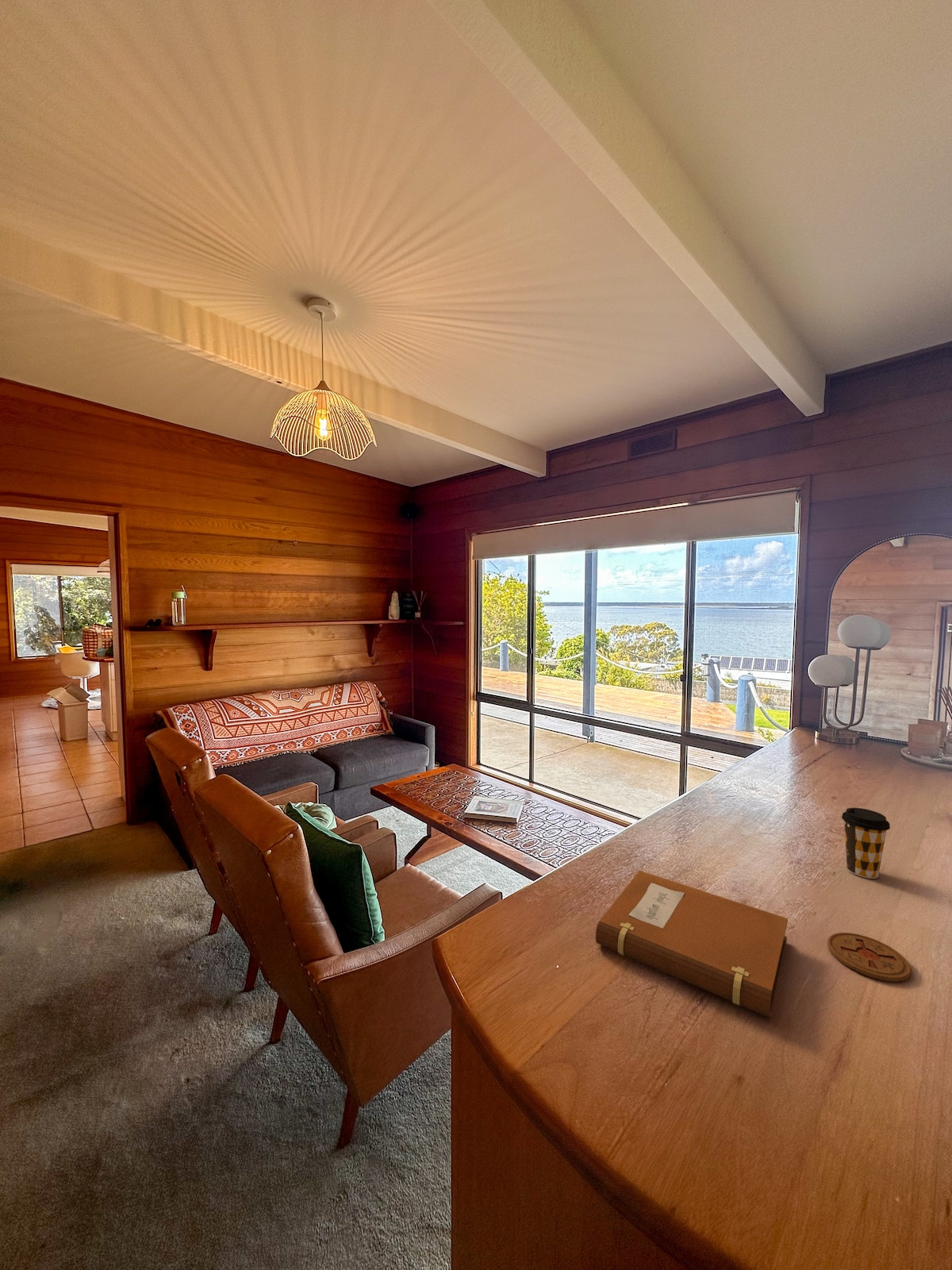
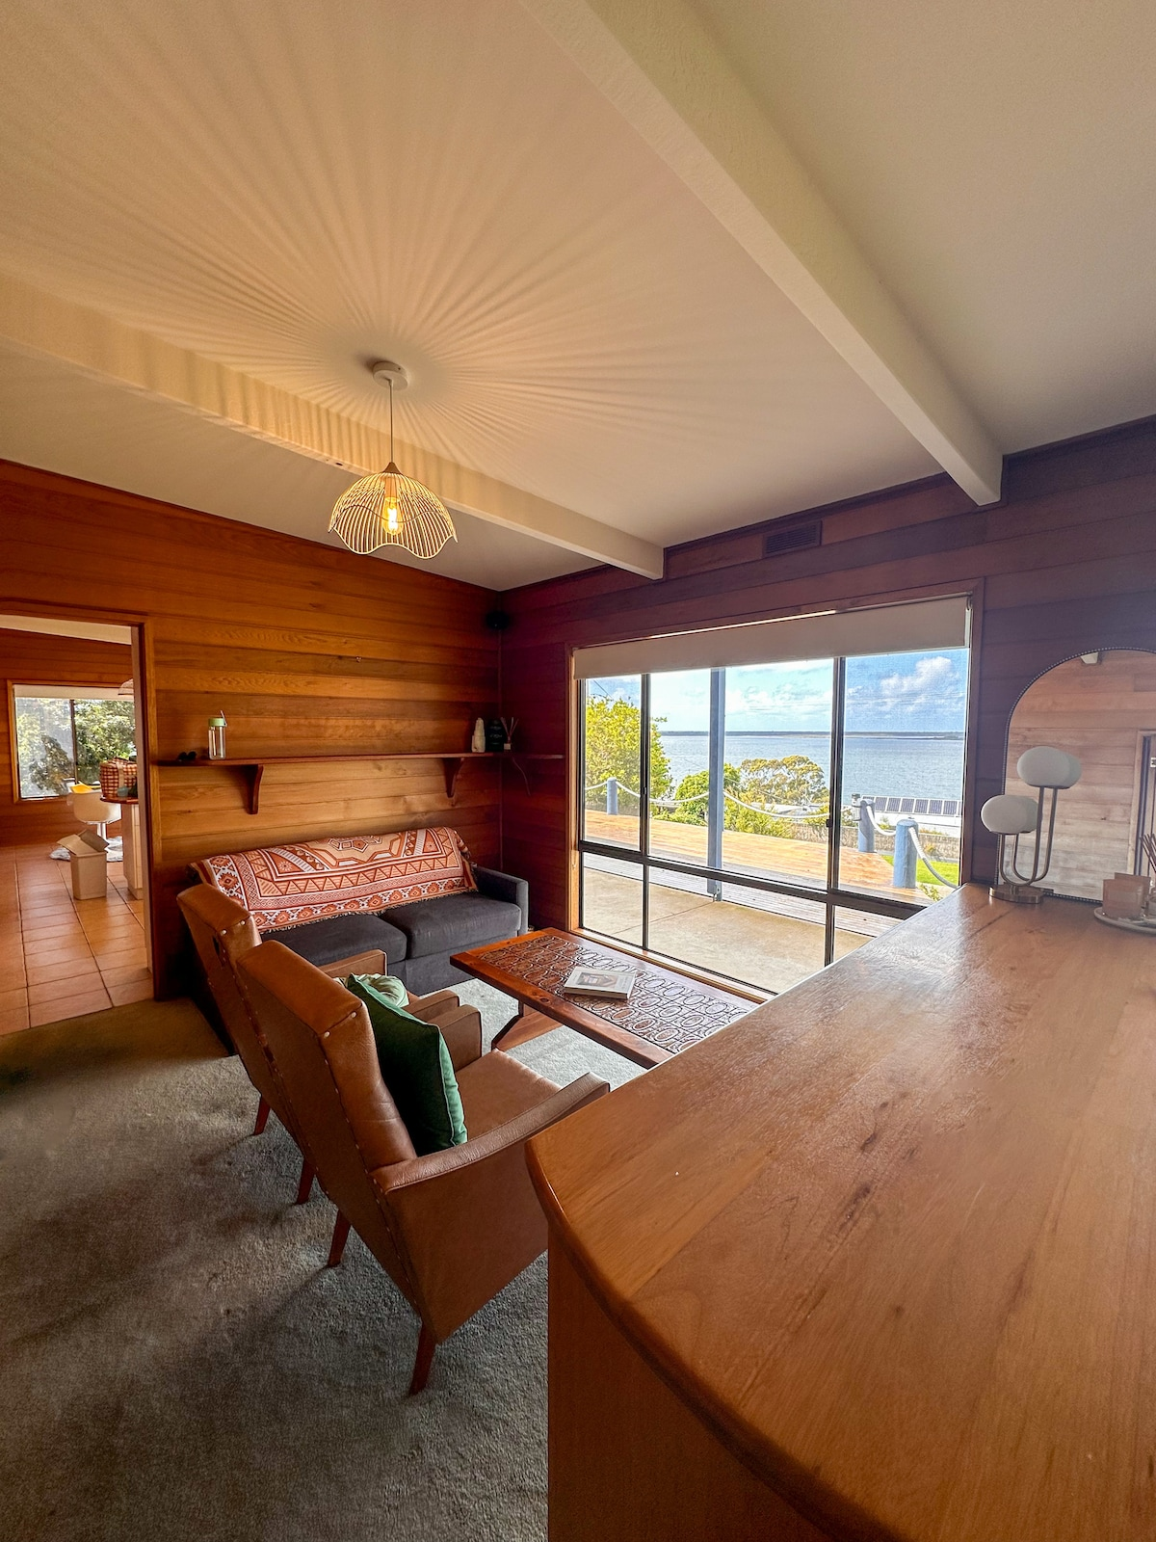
- notebook (688, 930)
- coaster (867, 955)
- coffee cup (864, 843)
